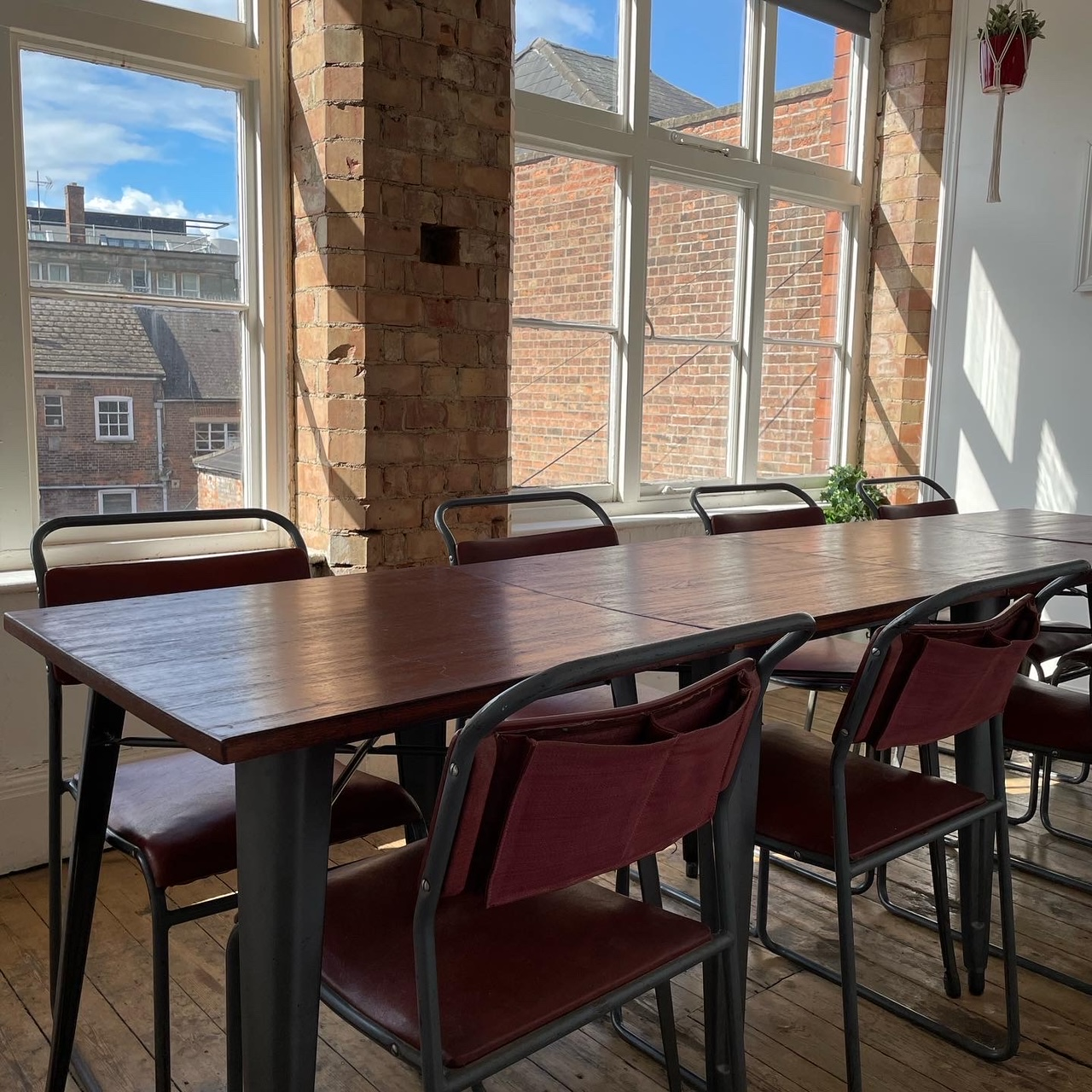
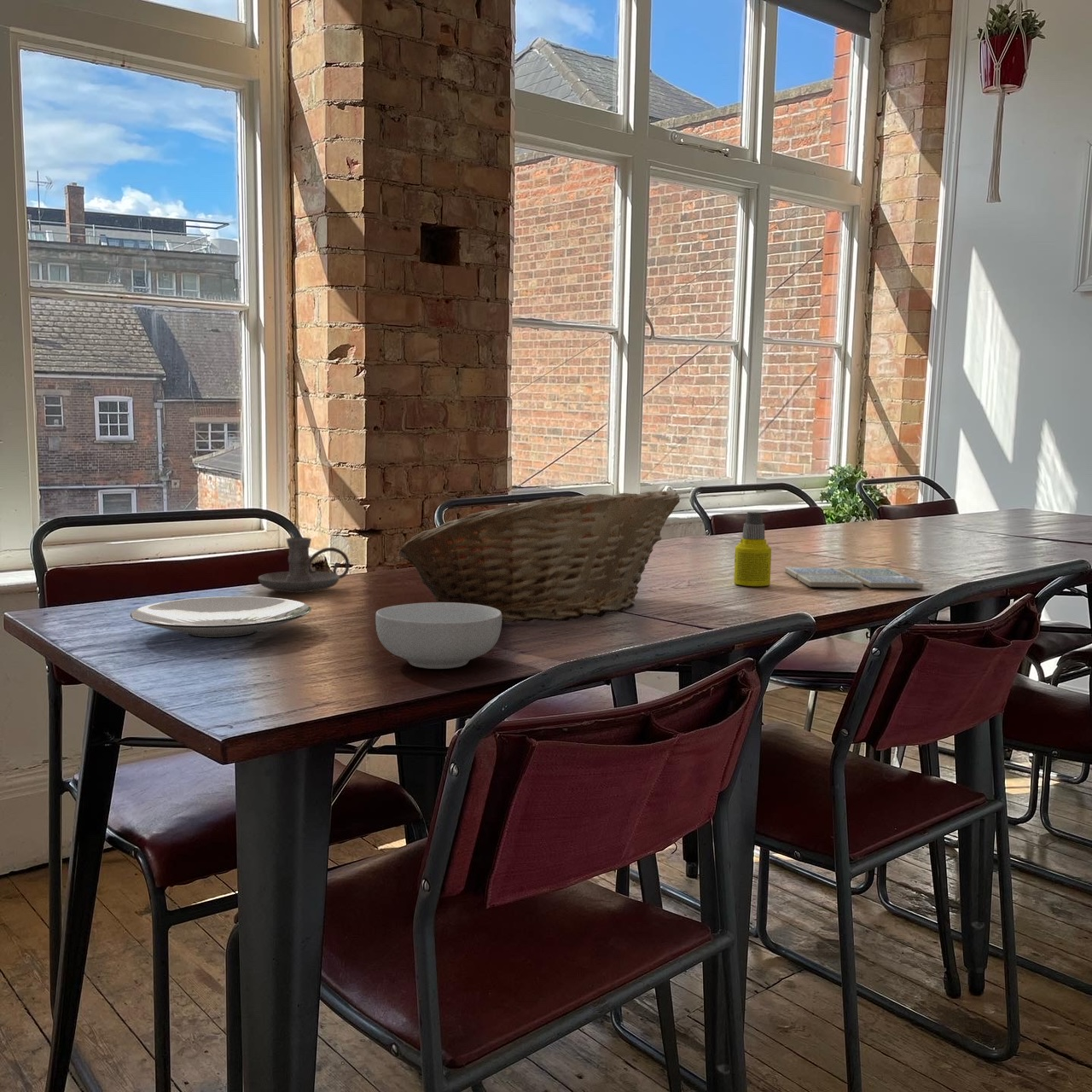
+ drink coaster (851, 577)
+ candle holder (307, 564)
+ bottle (752, 548)
+ fruit basket (545, 548)
+ cereal bowl (439, 636)
+ plate (223, 621)
